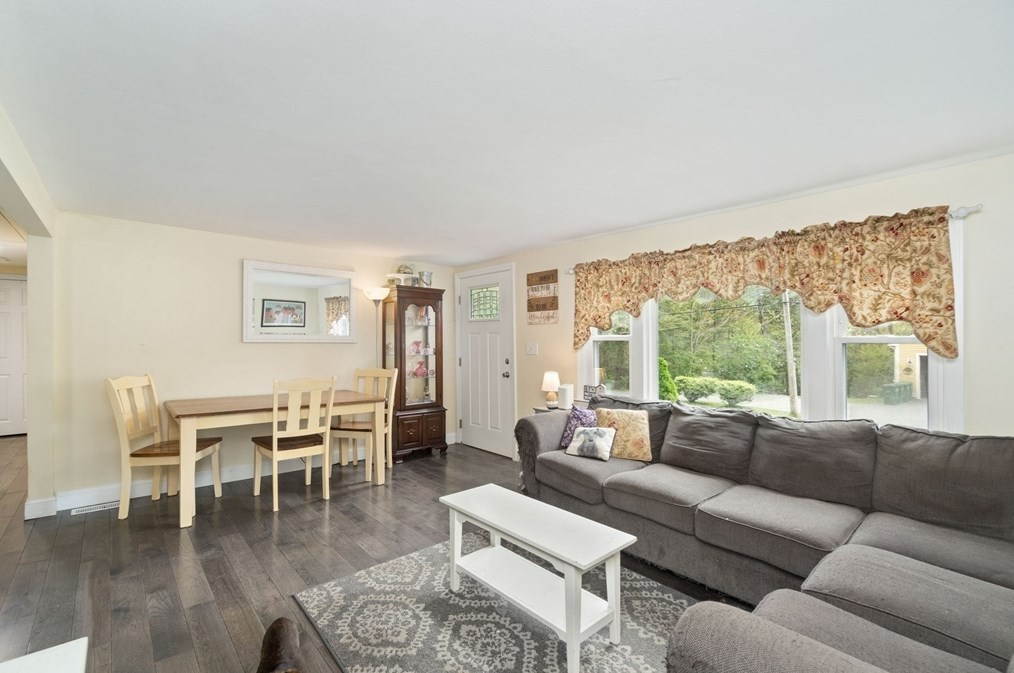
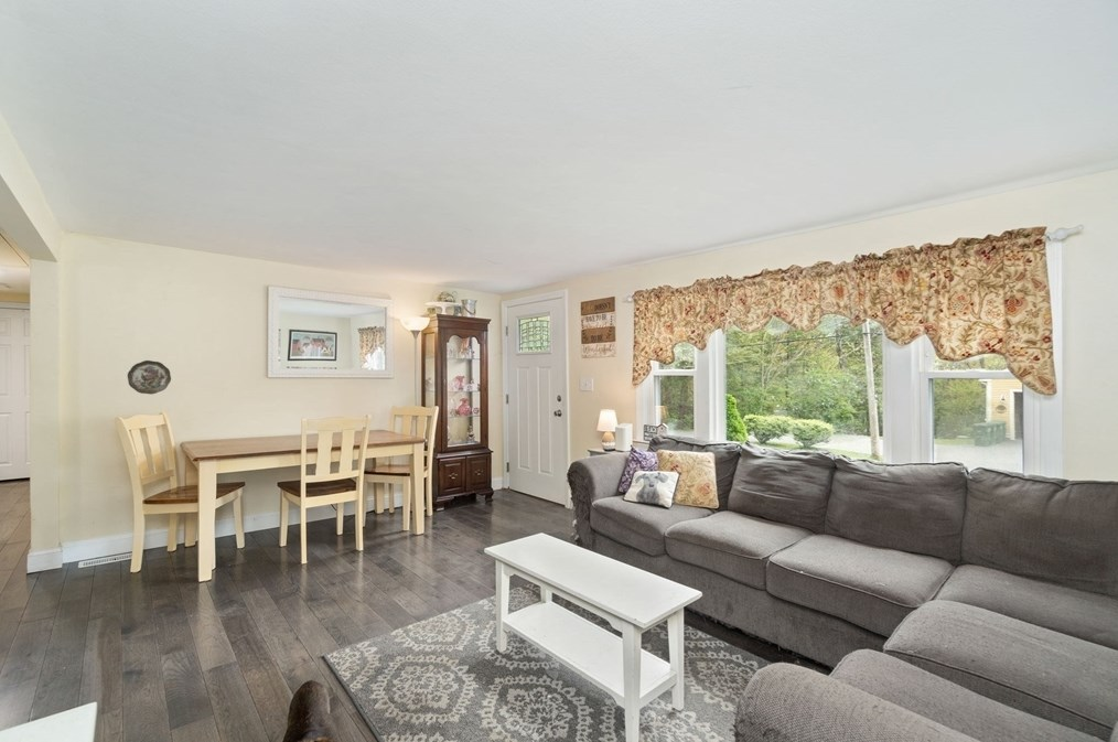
+ decorative plate (149, 377)
